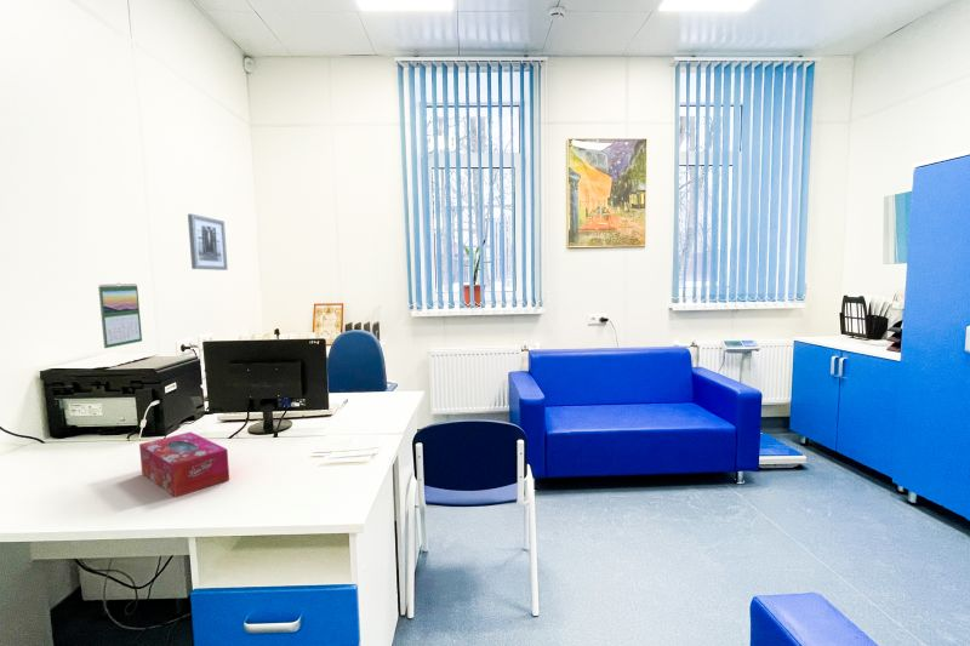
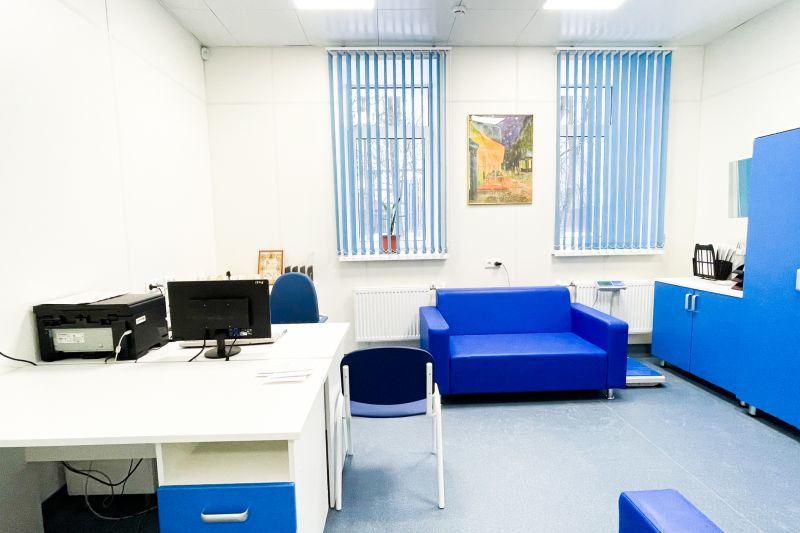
- wall art (209, 244)
- calendar (121, 314)
- tissue box (183, 461)
